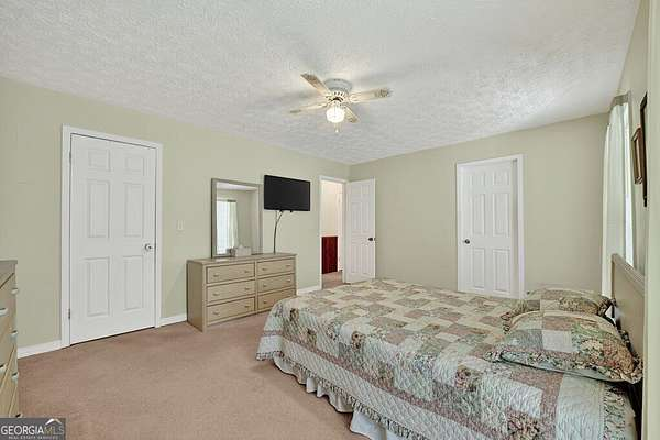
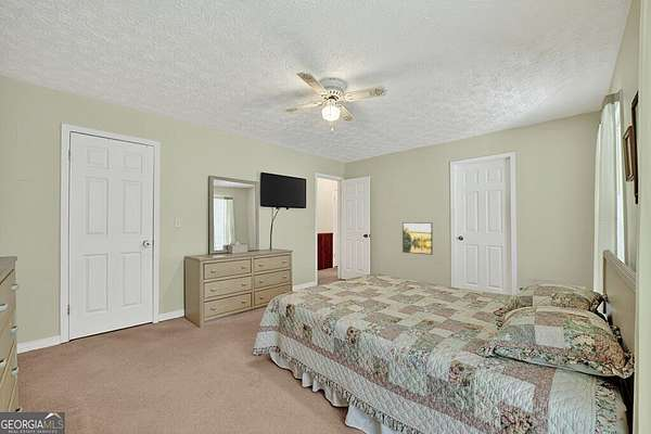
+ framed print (417, 238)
